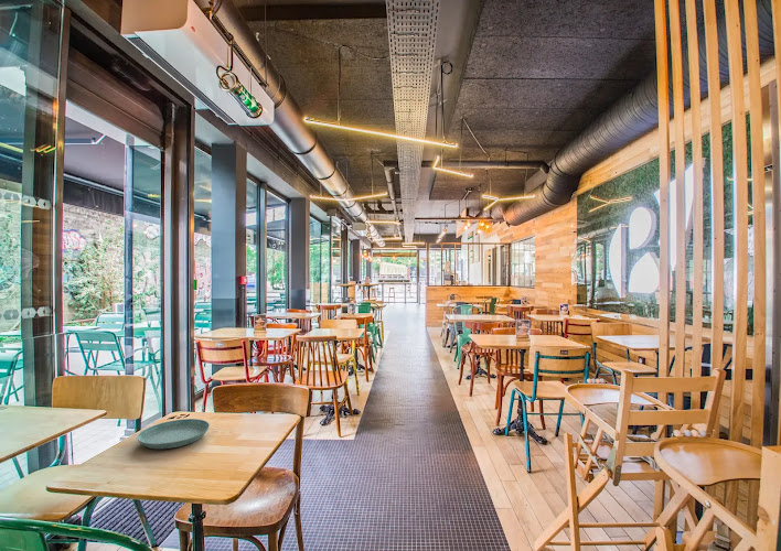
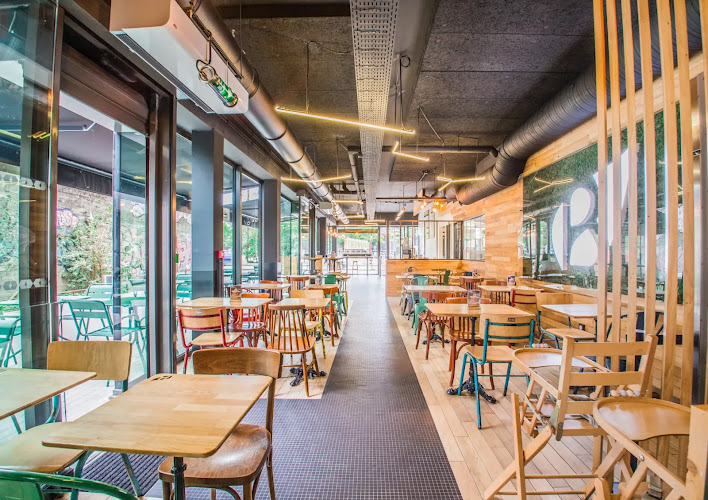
- saucer (174, 433)
